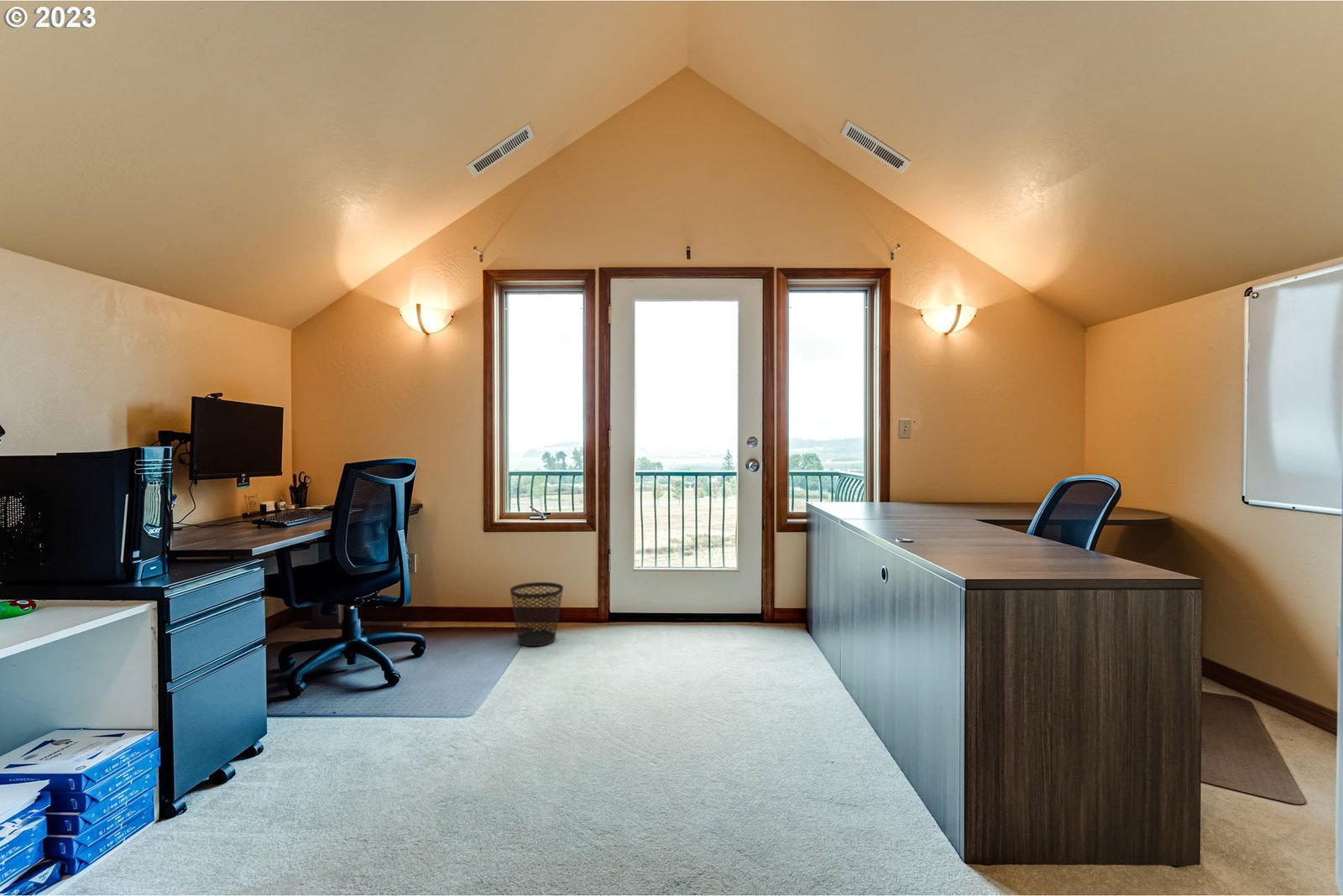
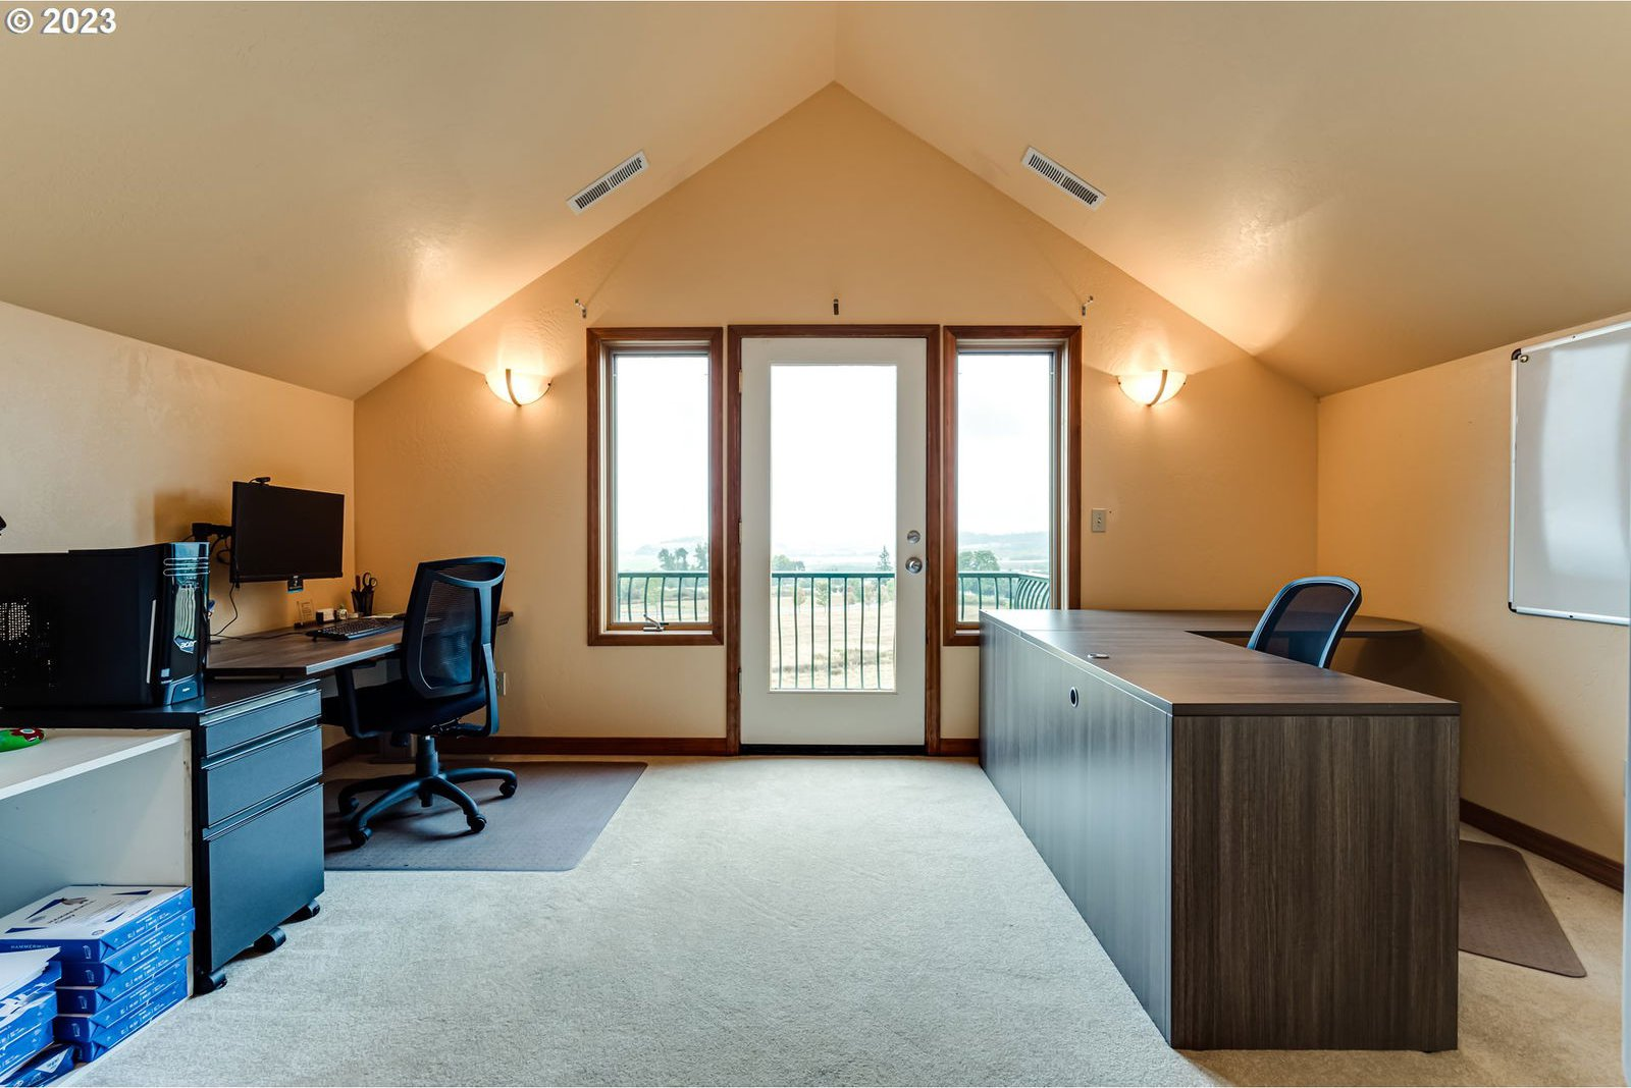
- wastebasket (536, 614)
